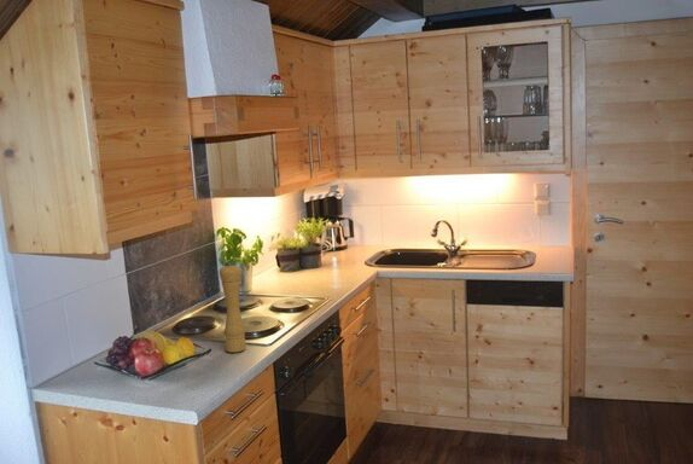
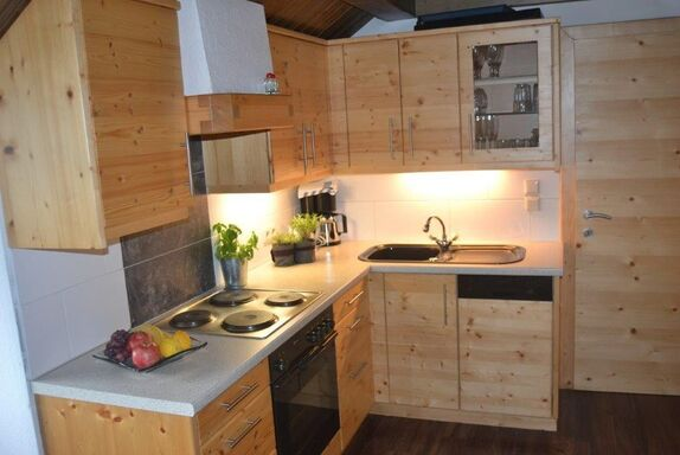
- pepper mill (233, 307)
